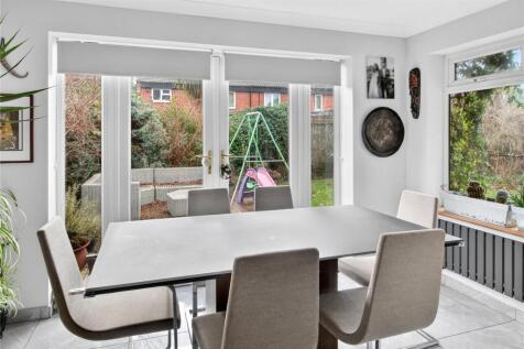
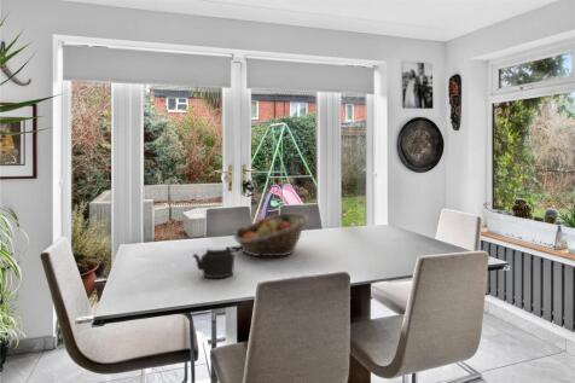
+ teapot (216, 261)
+ fruit basket (271, 232)
